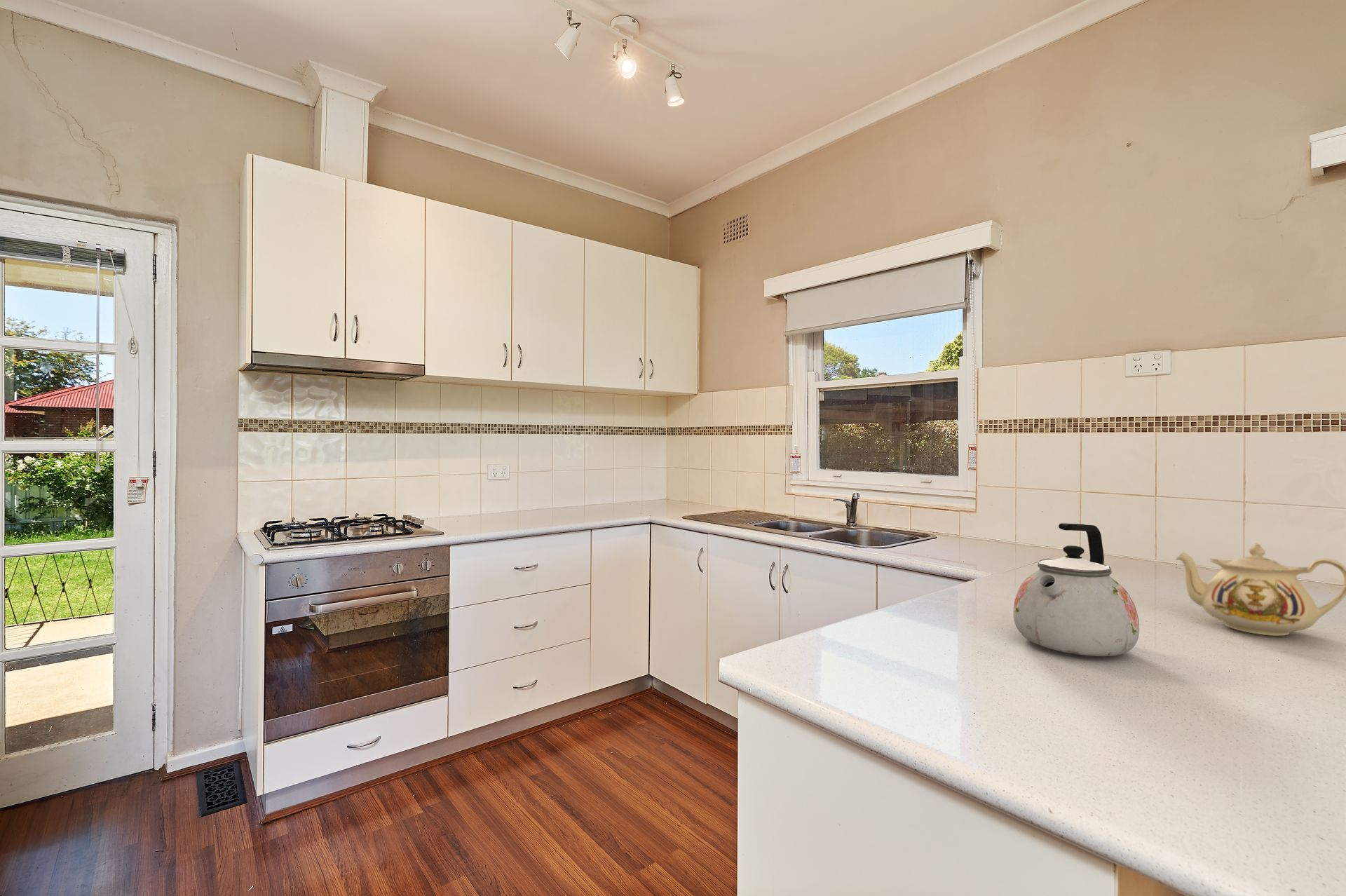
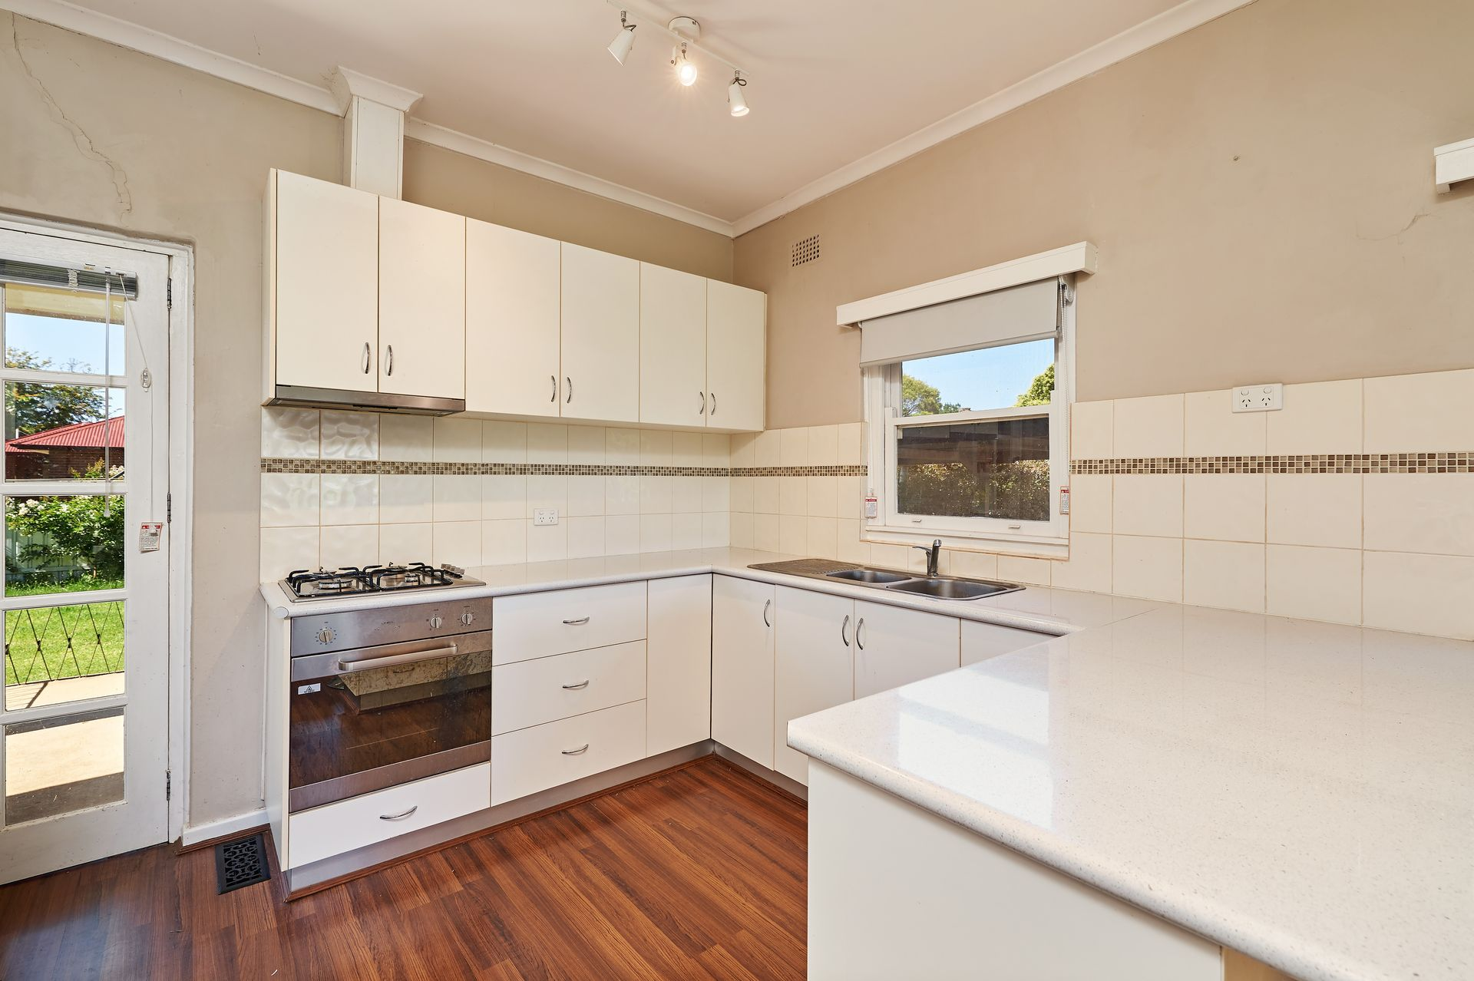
- teapot (1256, 586)
- kettle (1073, 584)
